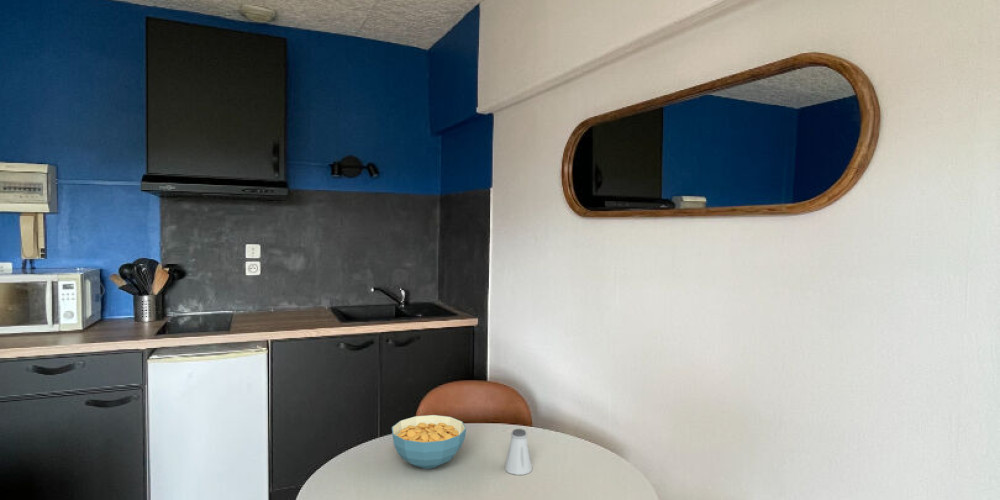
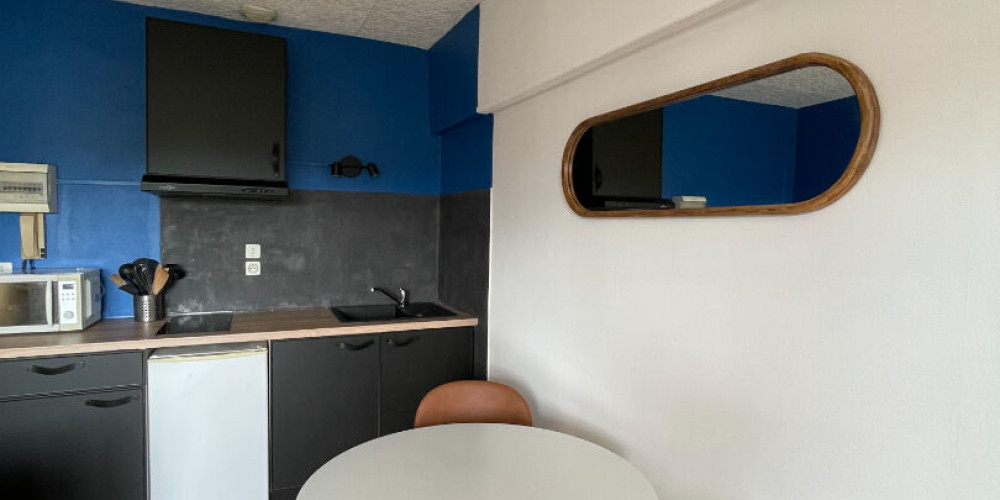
- saltshaker (518, 449)
- cereal bowl (428, 445)
